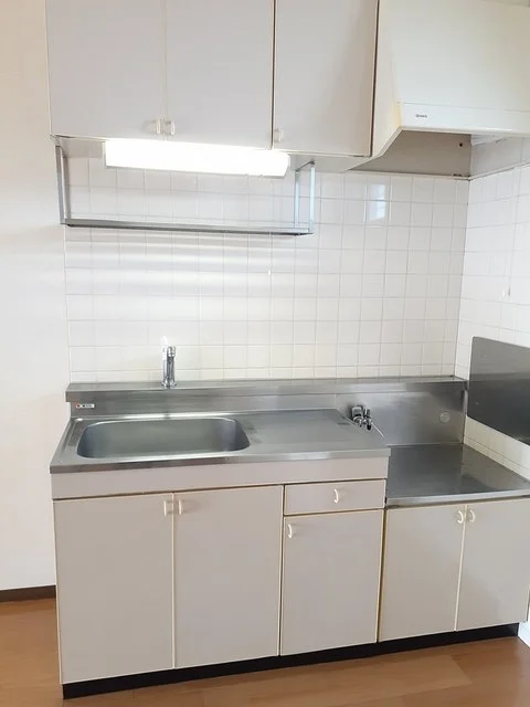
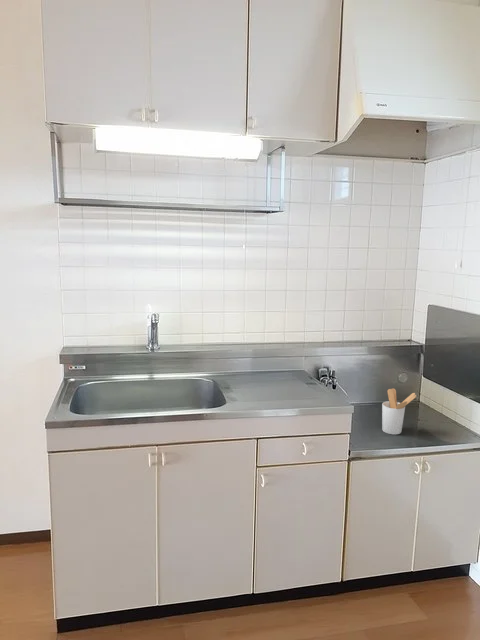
+ utensil holder (399, 411)
